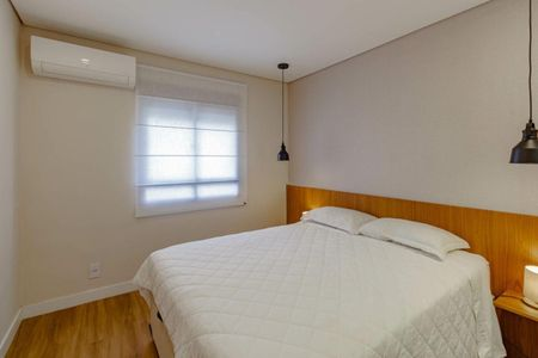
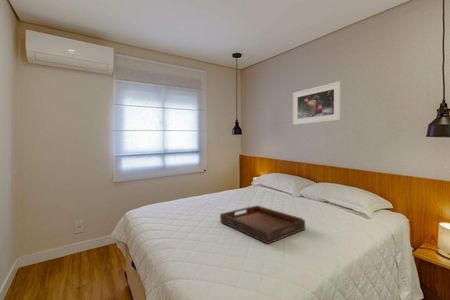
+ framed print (314, 105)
+ serving tray (261, 220)
